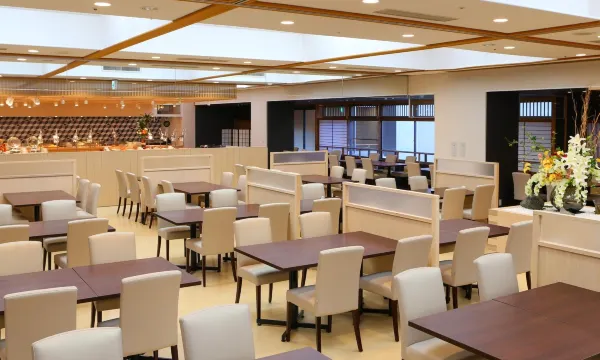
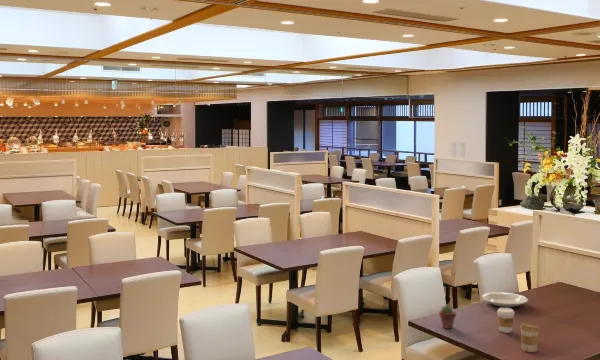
+ coffee cup (505, 320)
+ coffee cup (529, 336)
+ potted succulent (447, 316)
+ plate (504, 301)
